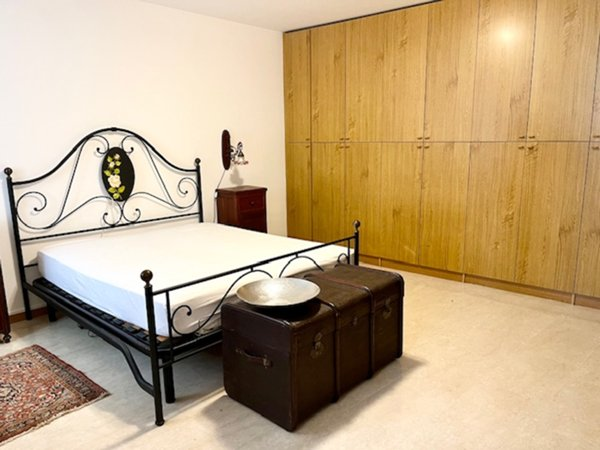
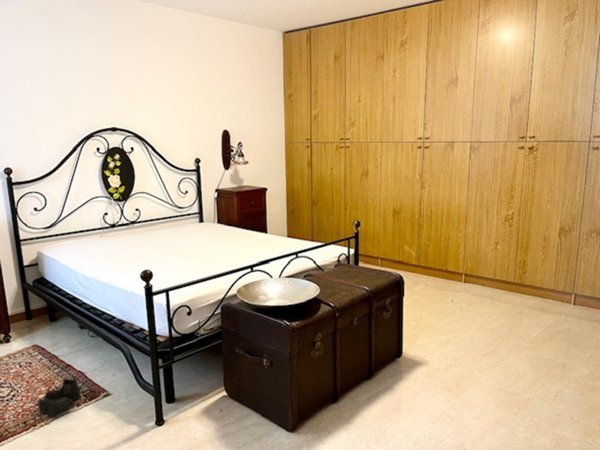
+ boots (57, 396)
